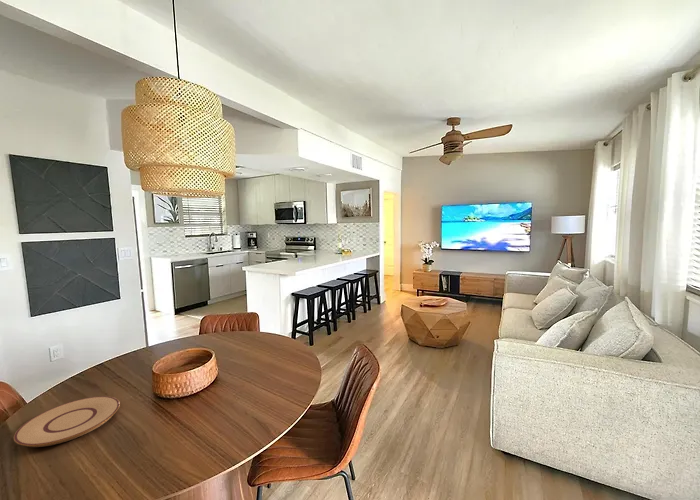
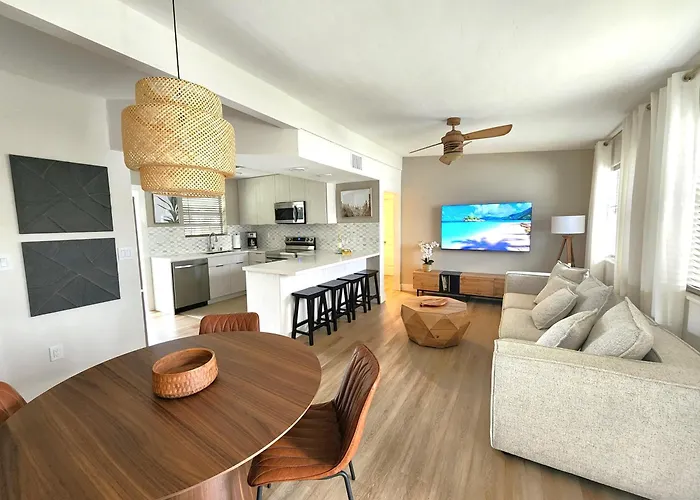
- plate (71, 419)
